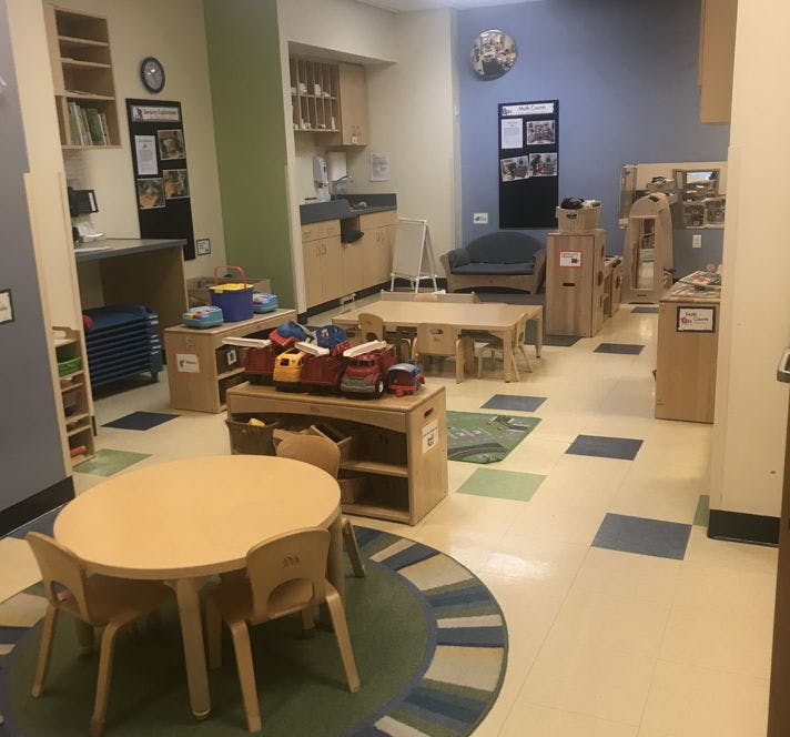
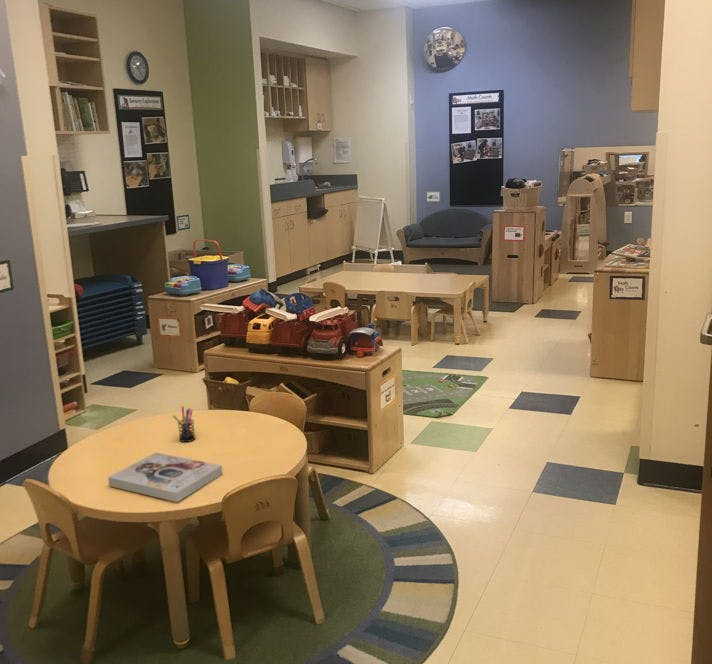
+ pen holder (183, 424)
+ book (165, 475)
